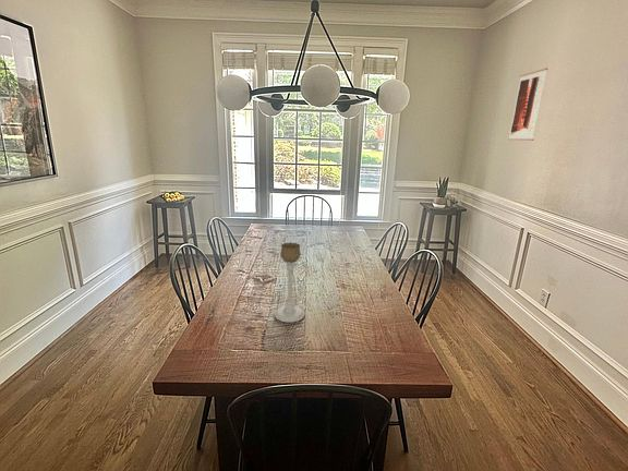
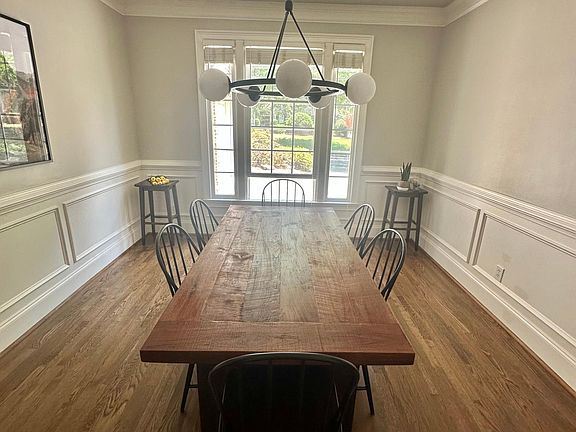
- wall art (526, 107)
- candle holder (290, 280)
